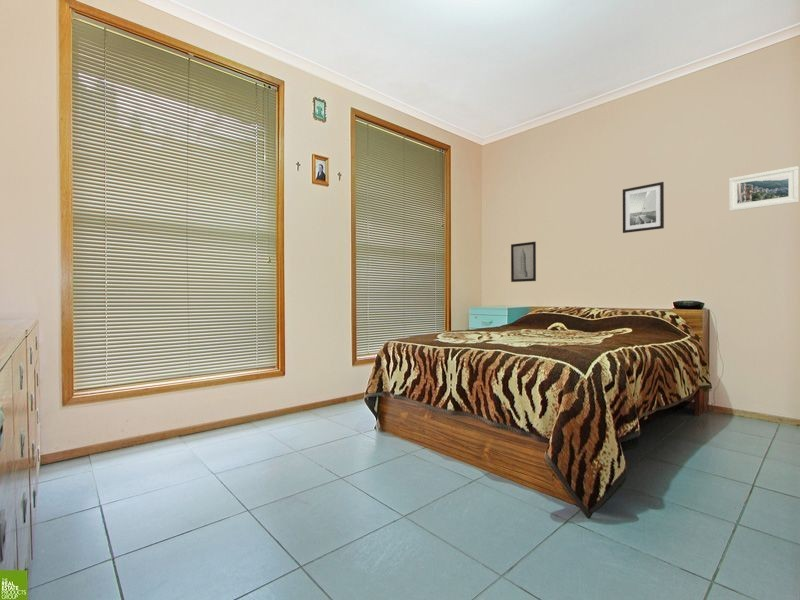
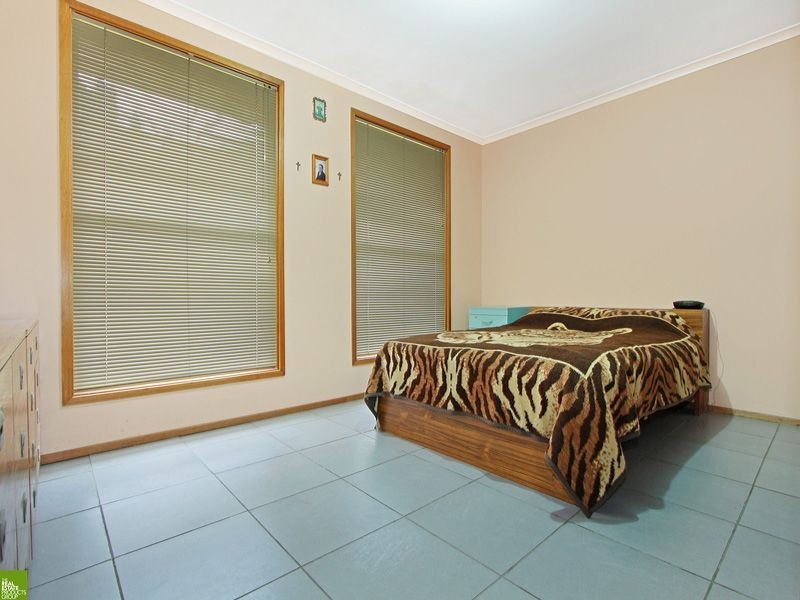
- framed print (762, 189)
- wall art (642, 208)
- wall art (523, 262)
